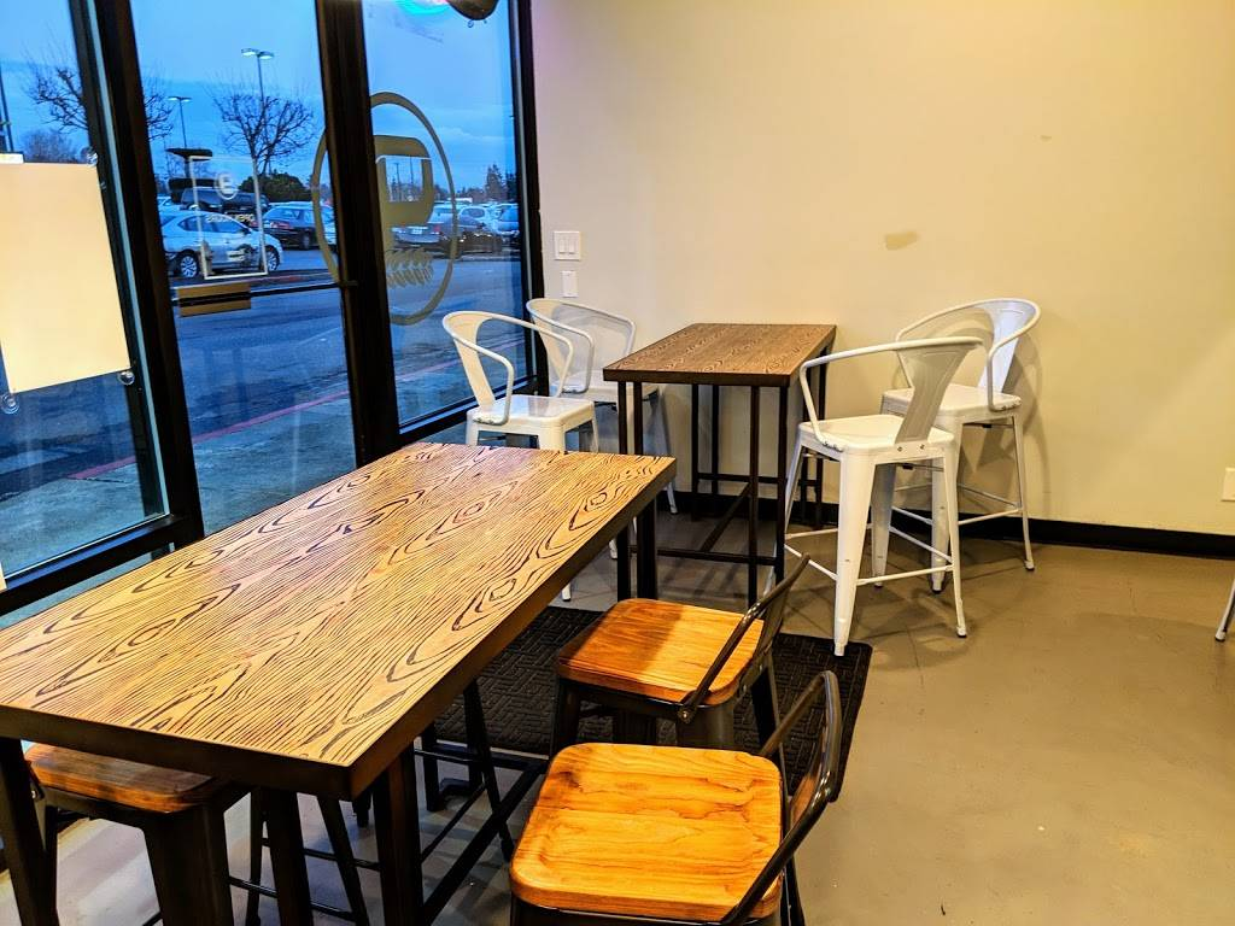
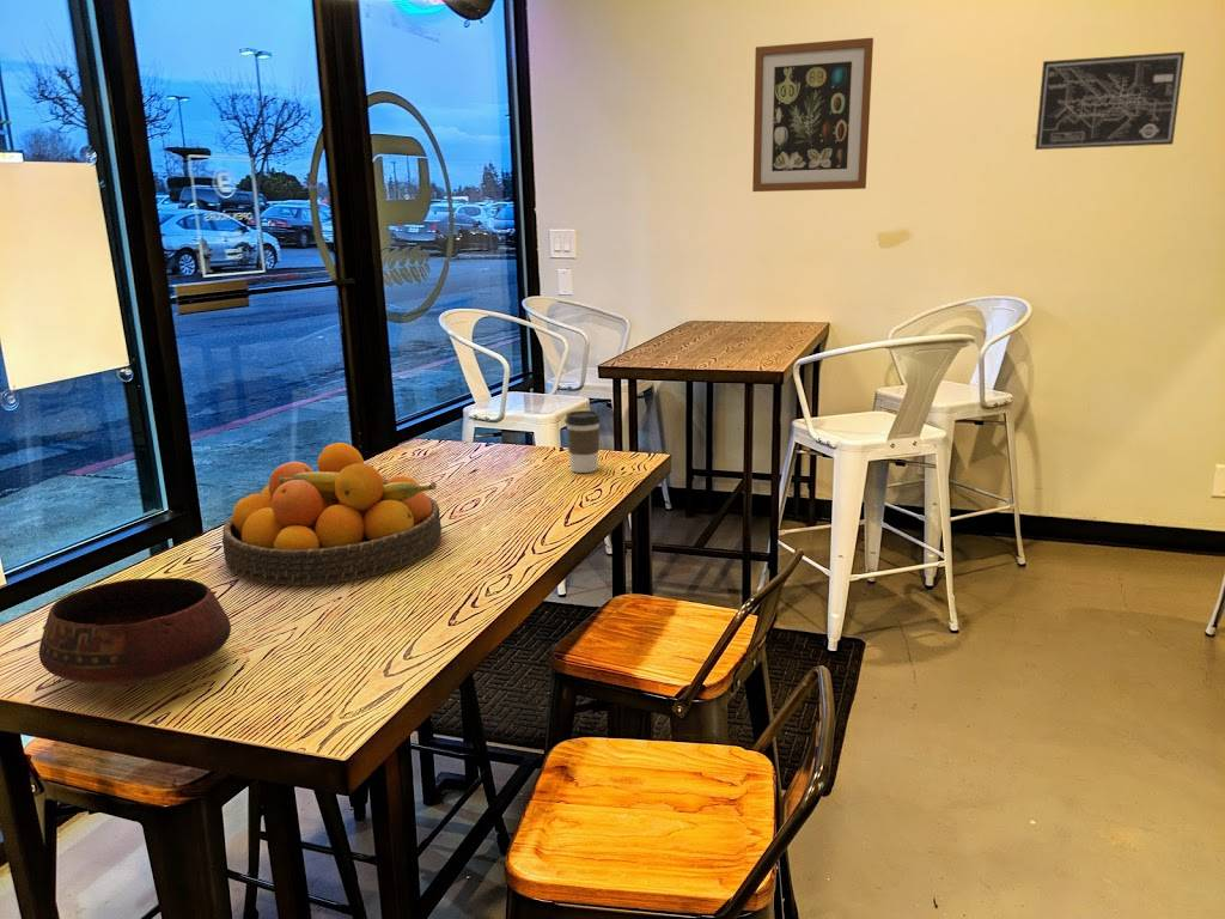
+ fruit bowl (331, 501)
+ wall art (1107, 102)
+ coffee cup (583, 442)
+ wall art (810, 117)
+ bowl (136, 634)
